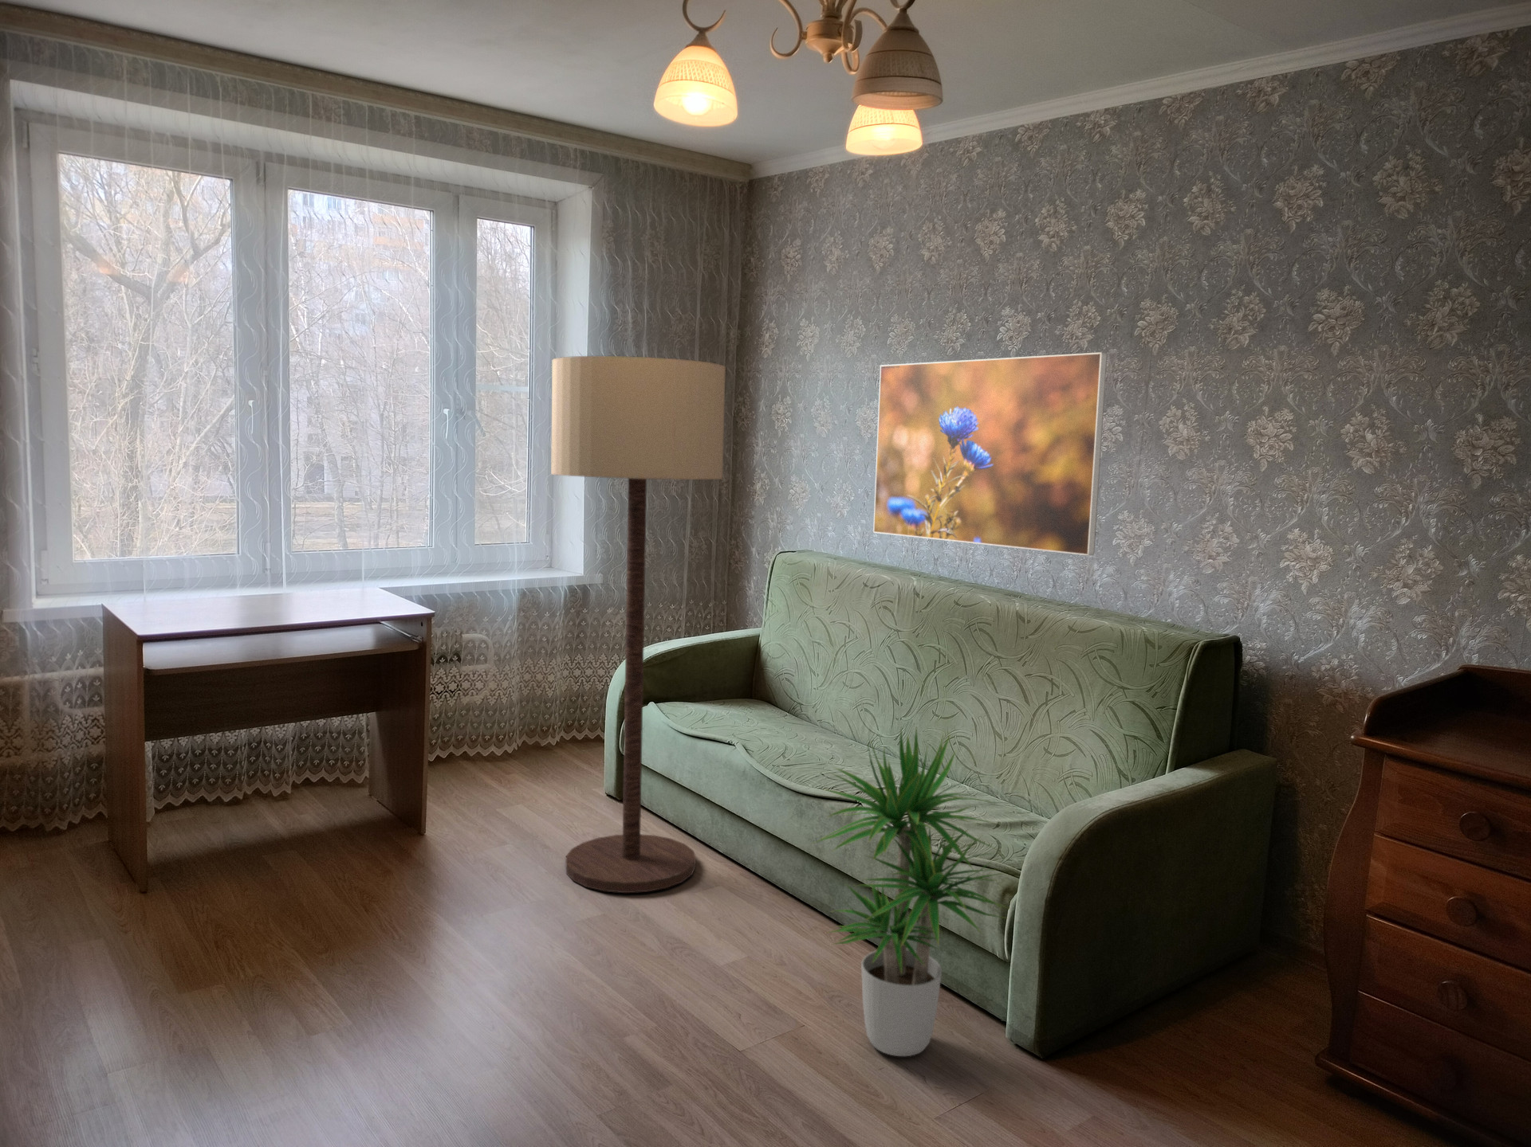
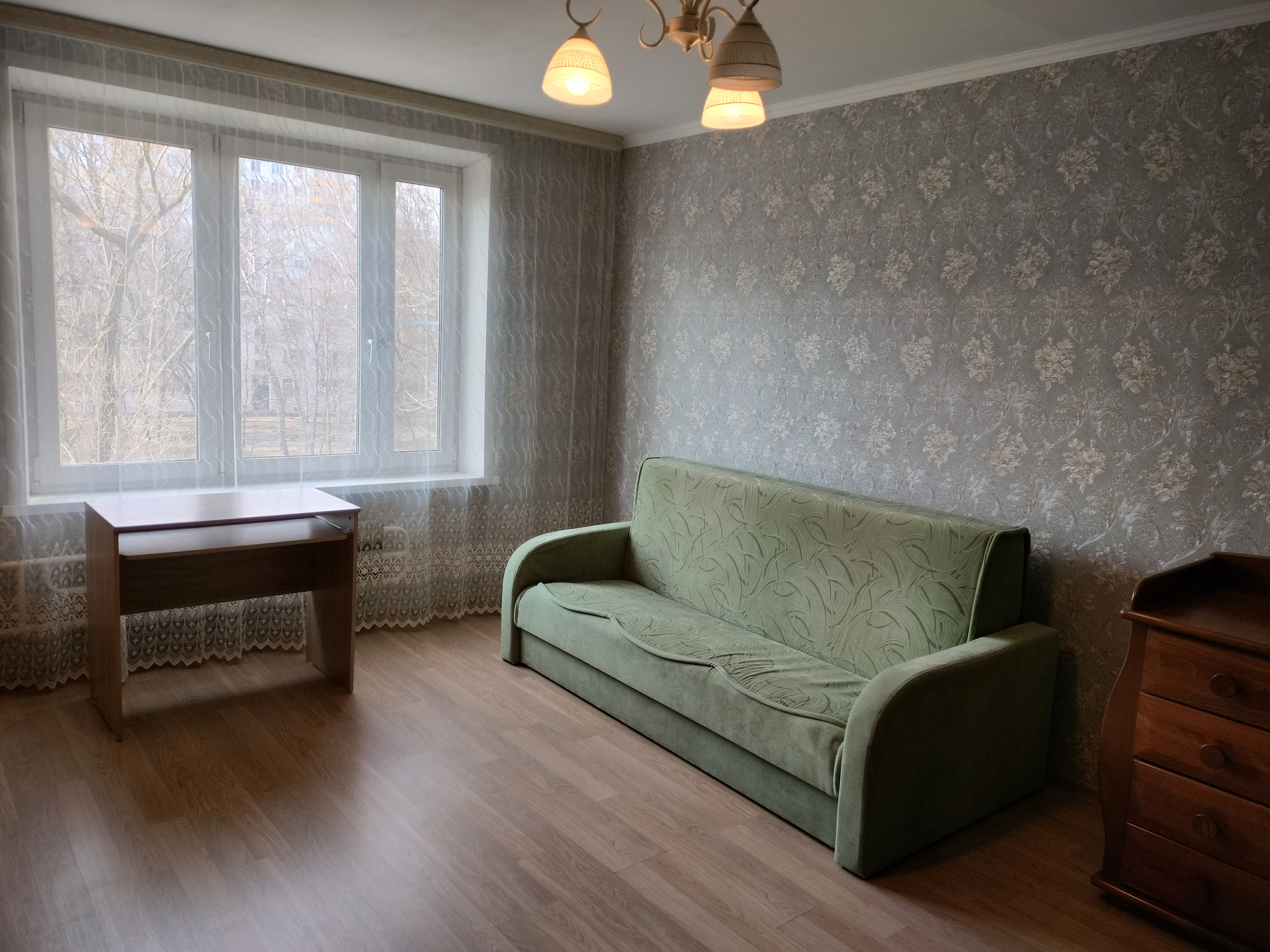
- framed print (978, 452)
- floor lamp (635, 622)
- potted plant (913, 890)
